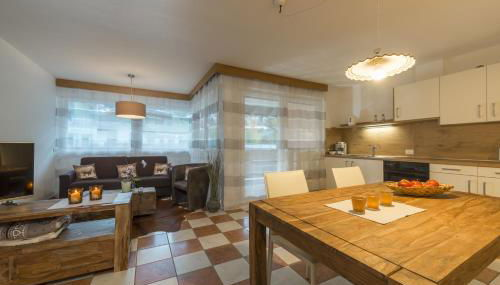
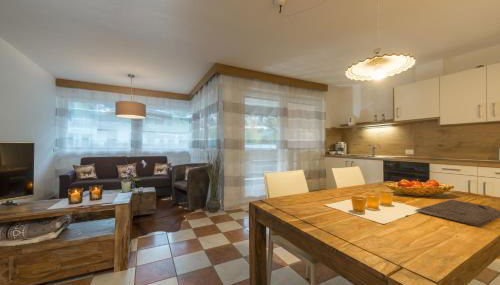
+ cutting board (462, 210)
